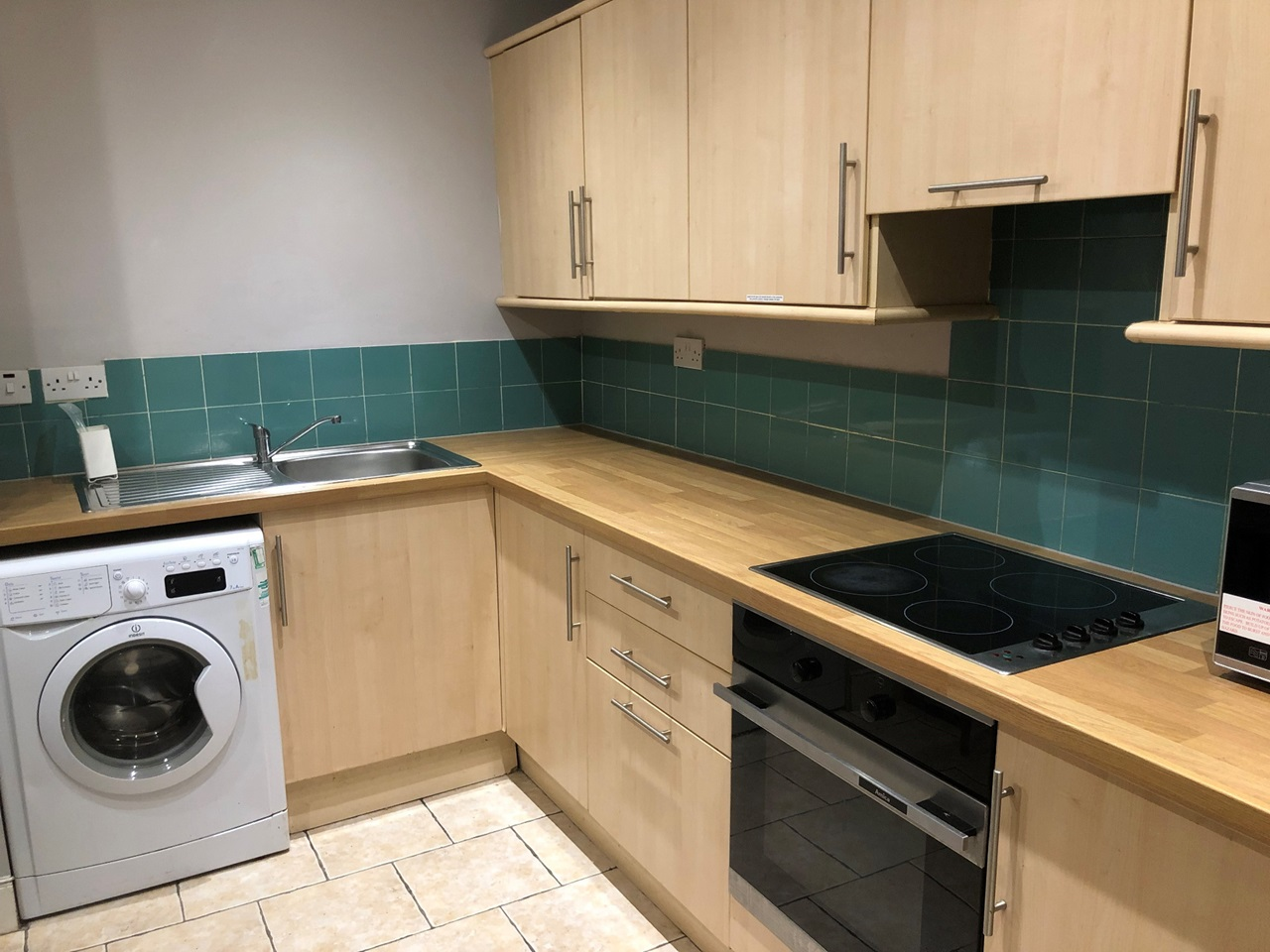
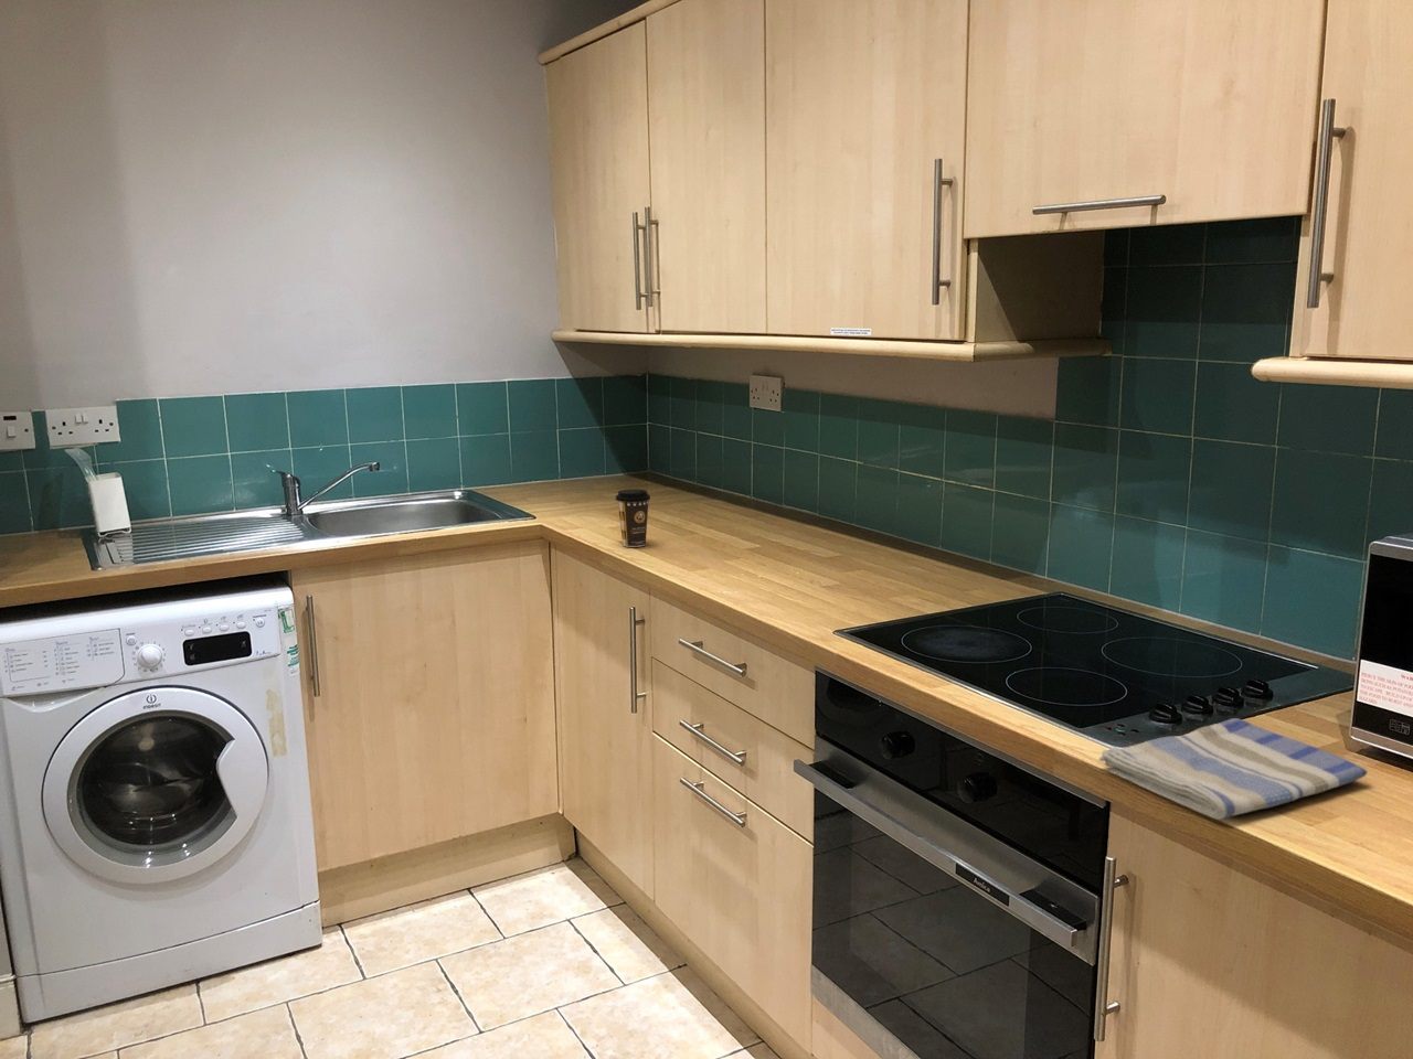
+ coffee cup (633, 517)
+ dish towel (1229, 763)
